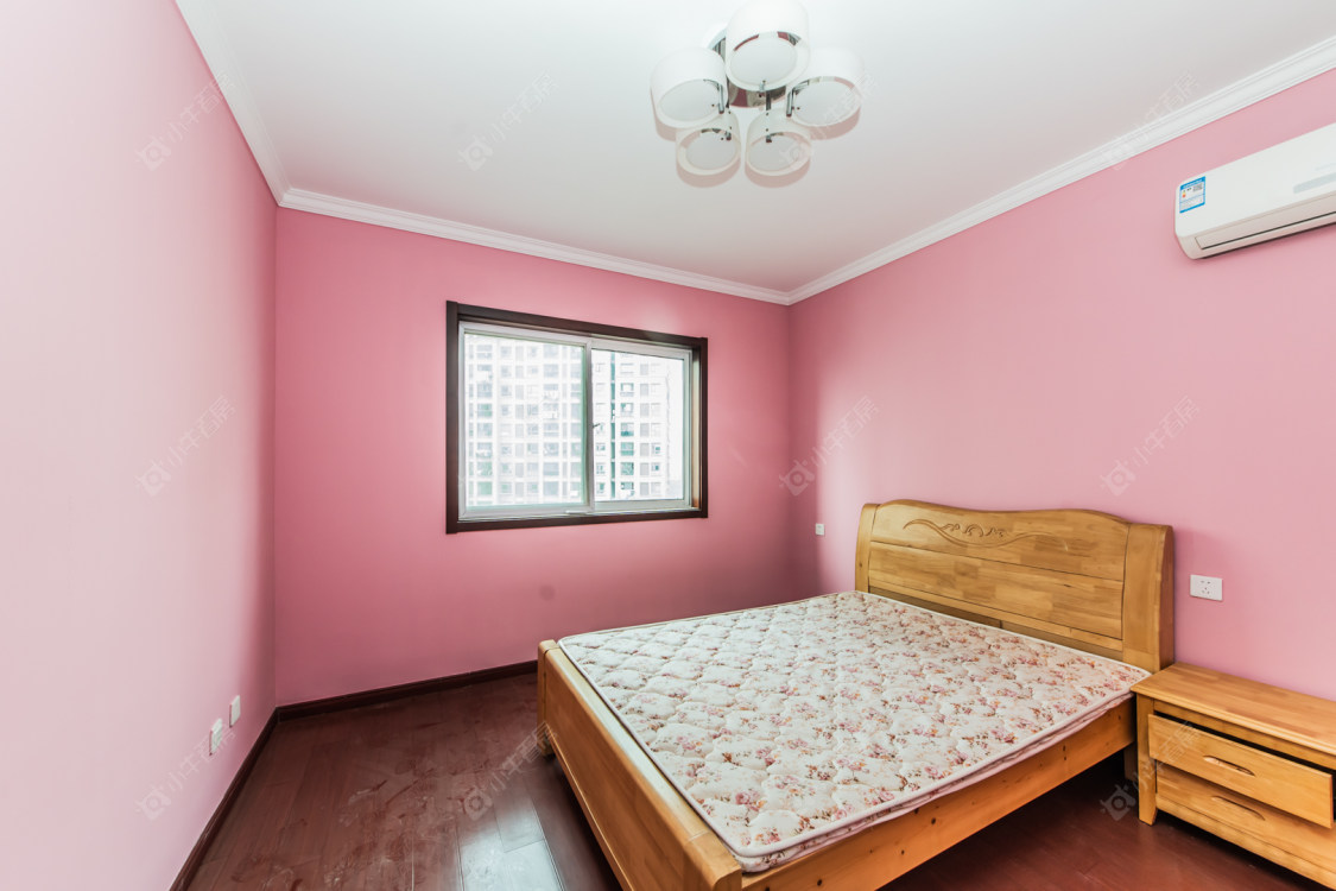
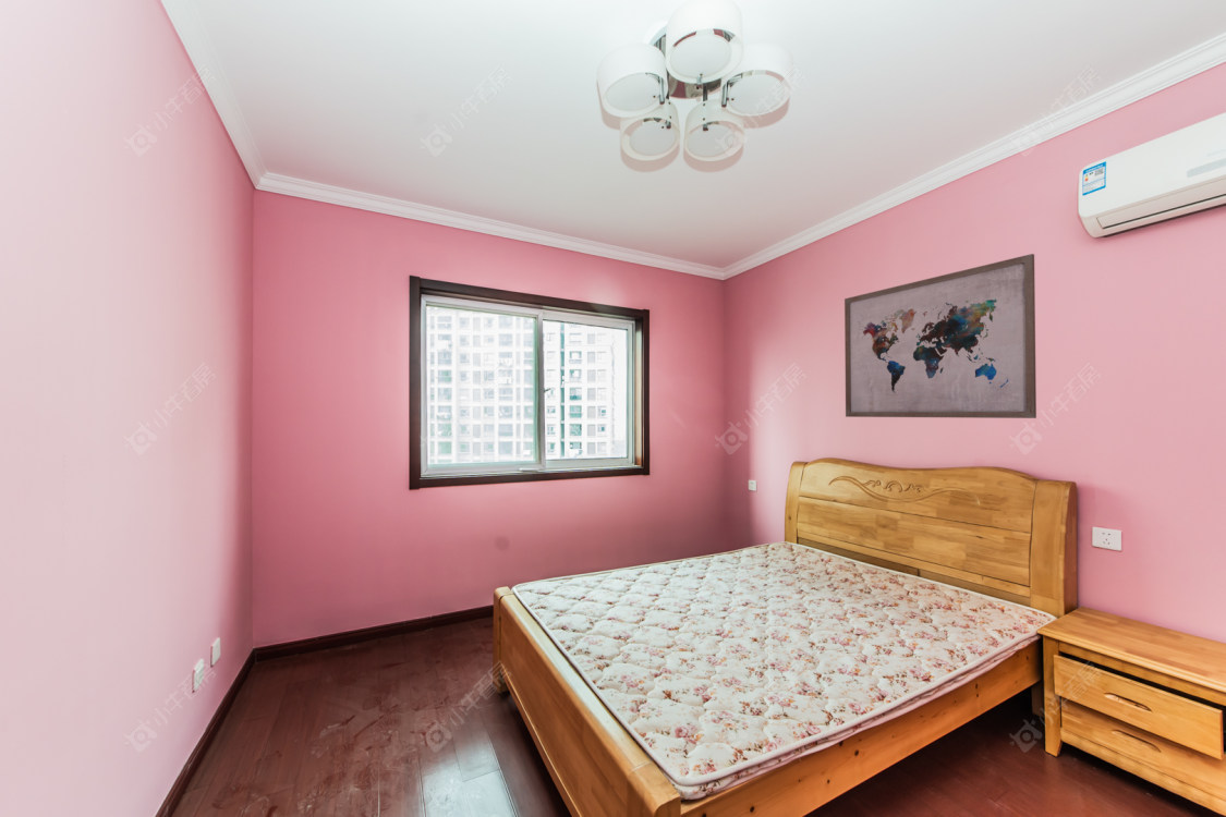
+ wall art (924, 349)
